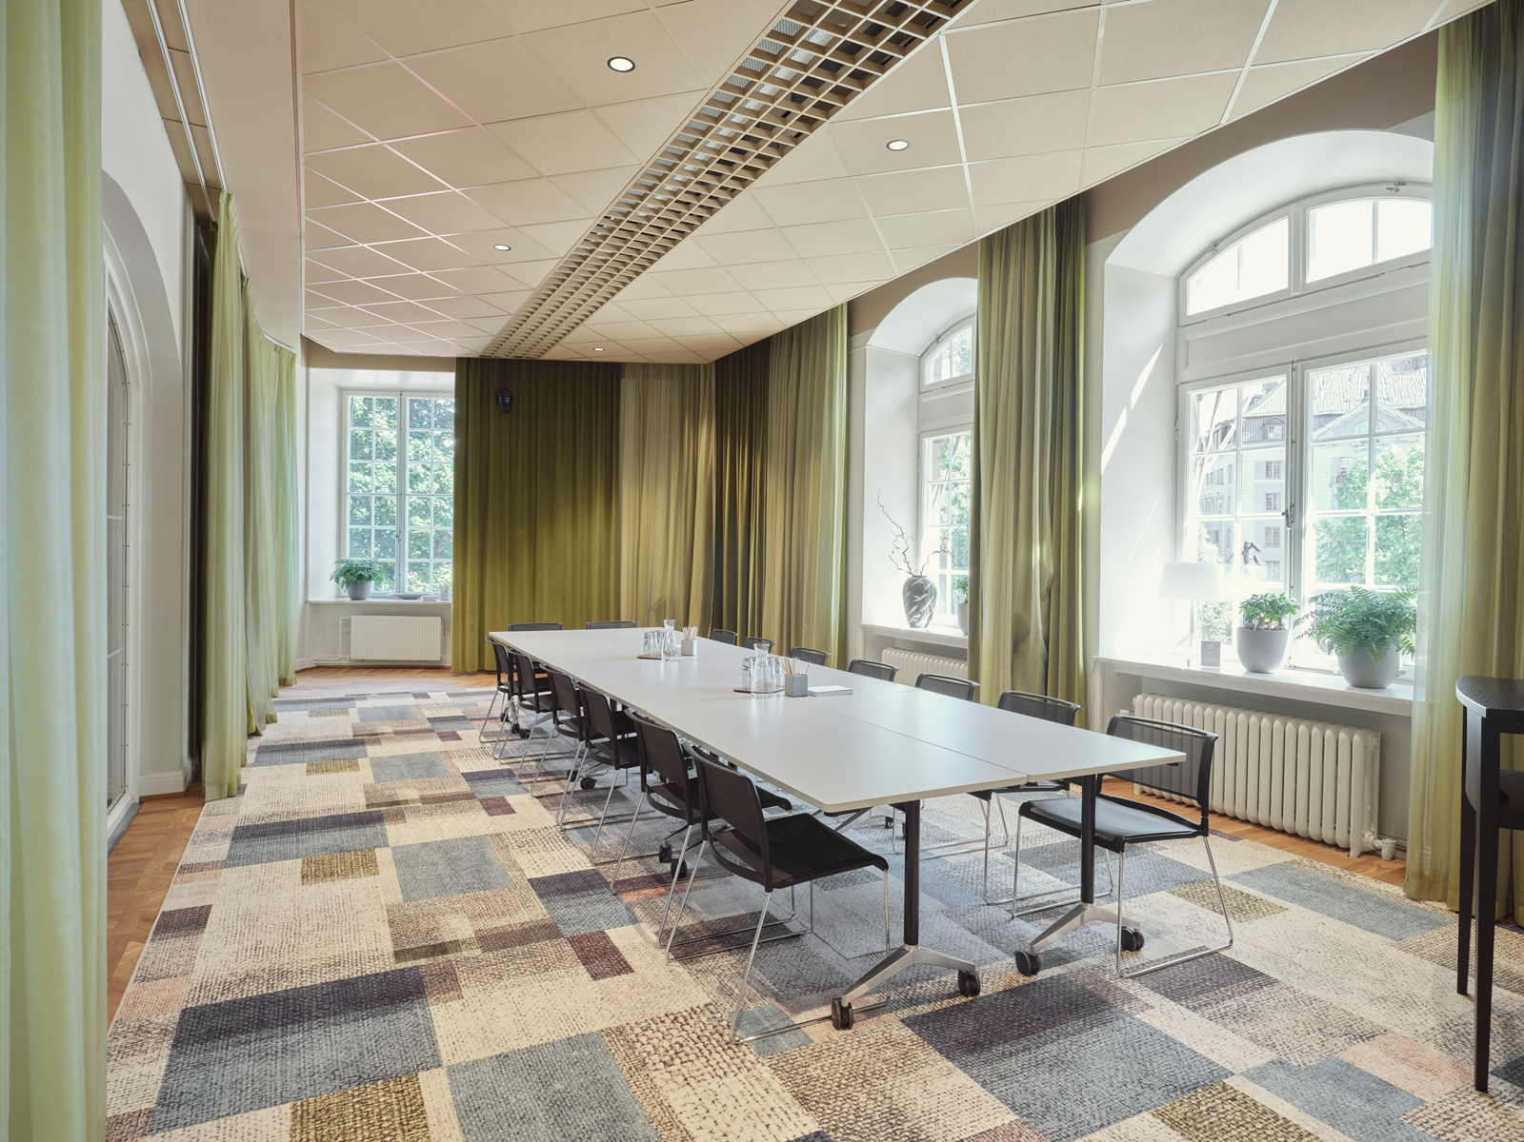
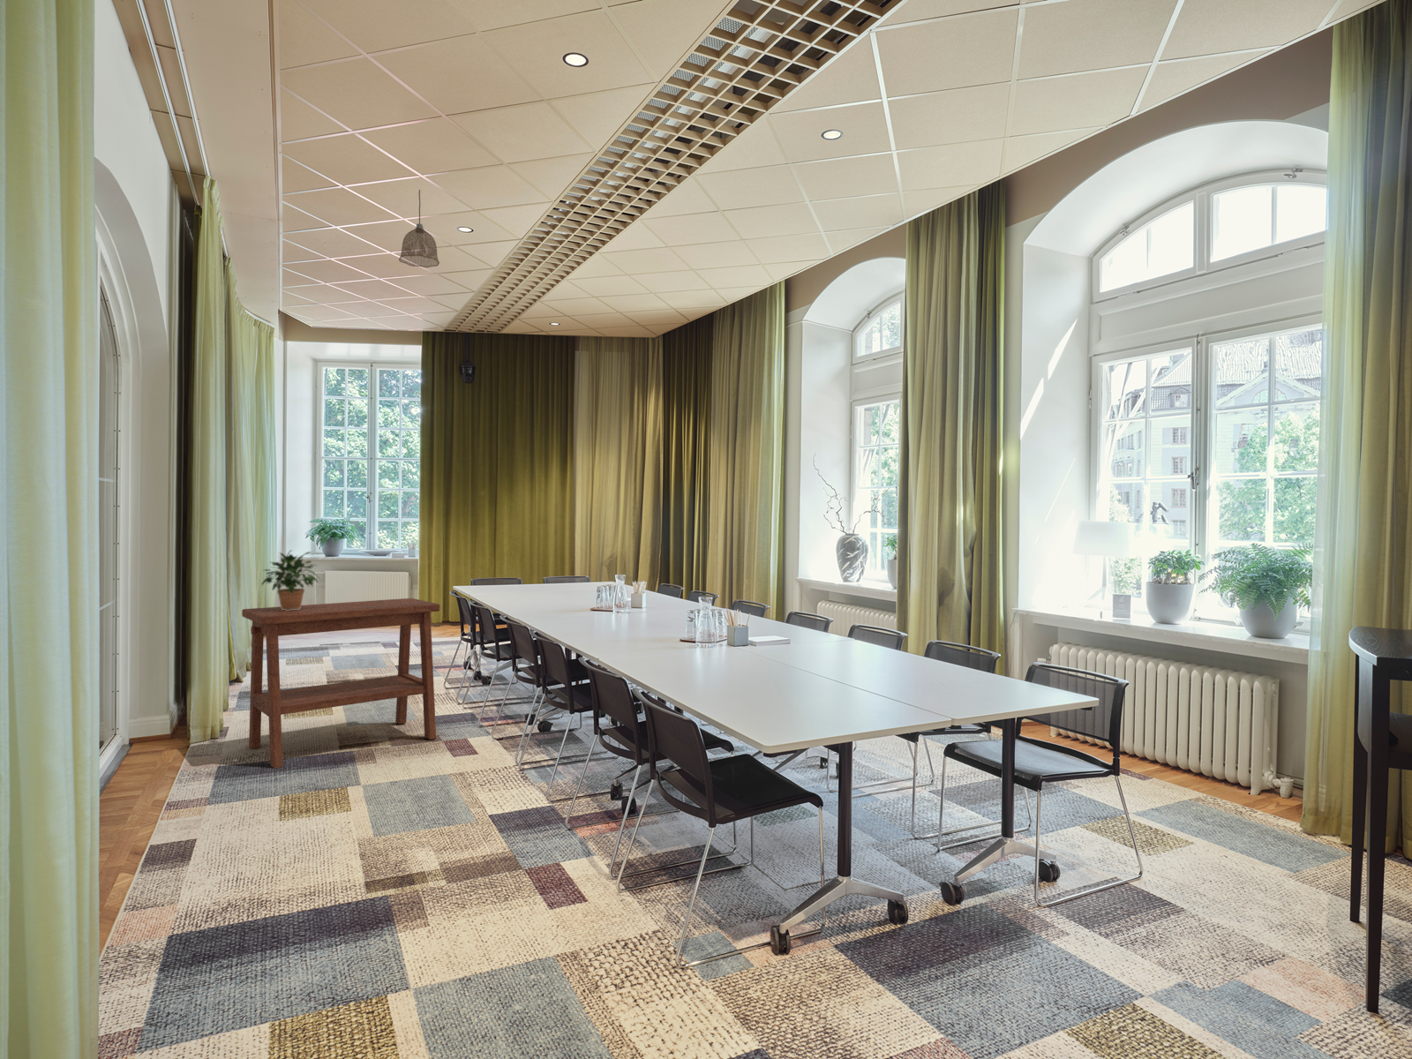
+ side table (348, 681)
+ pendant lamp (419, 226)
+ potted plant (292, 578)
